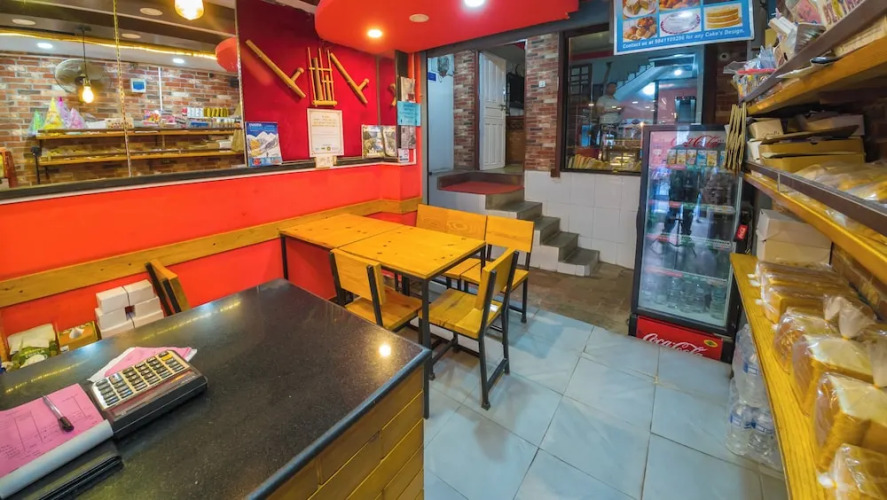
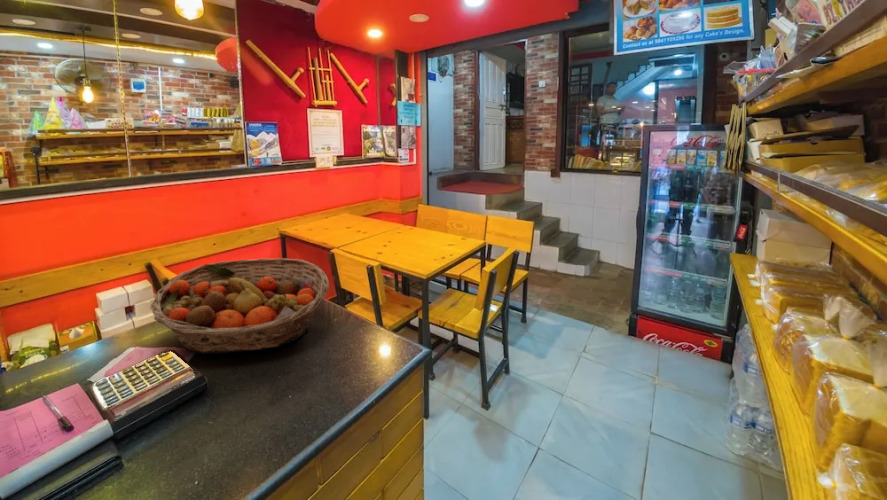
+ fruit basket (246, 301)
